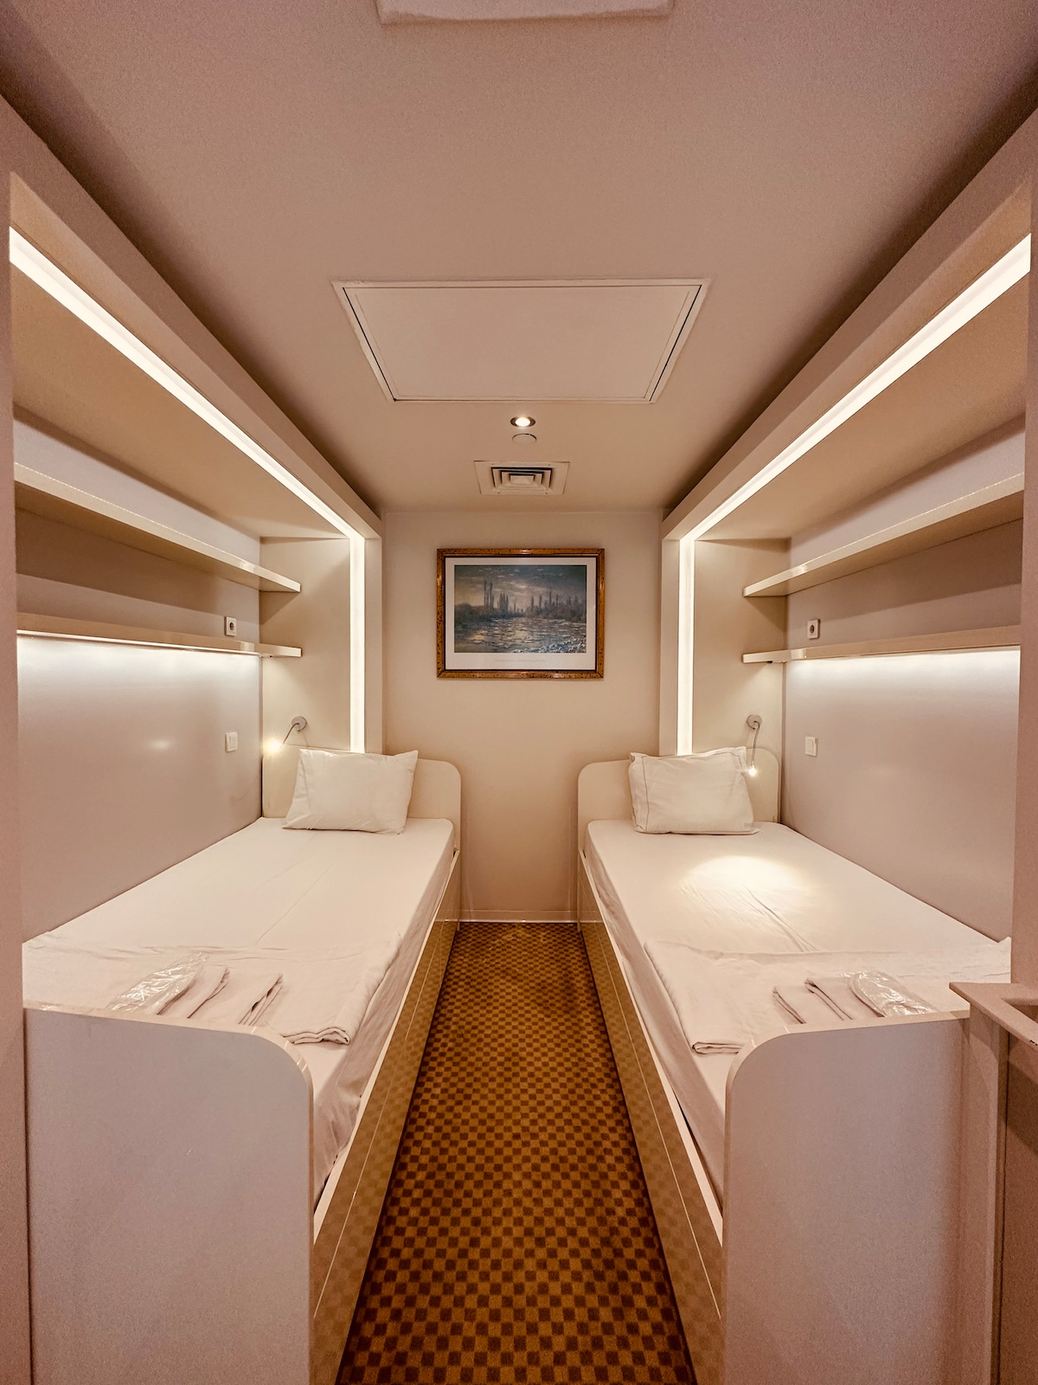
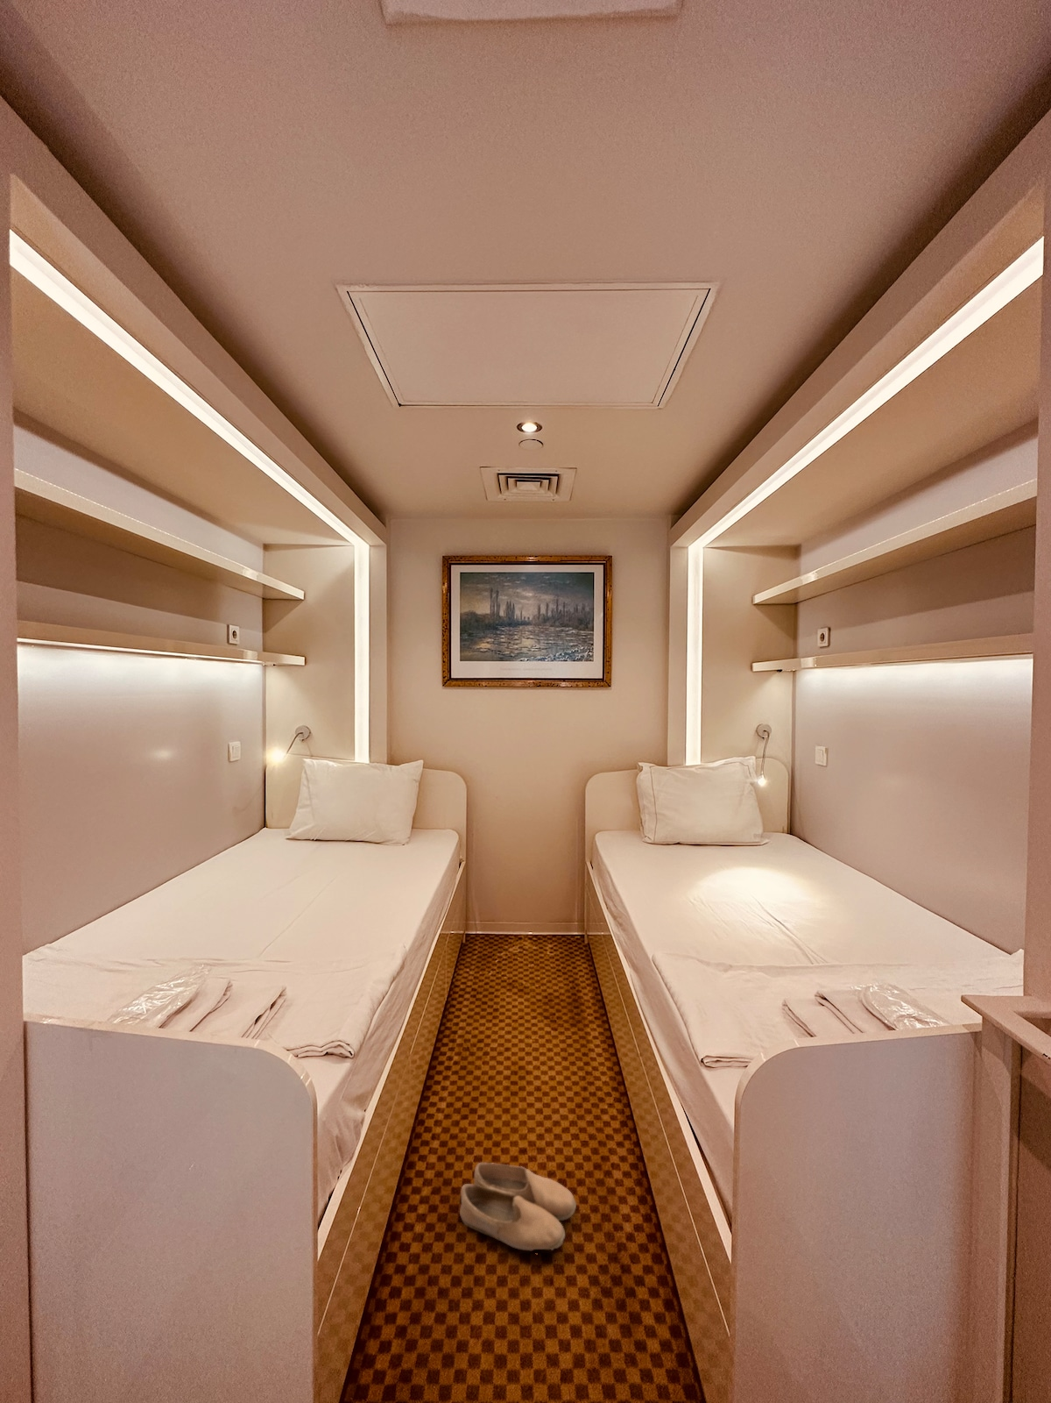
+ shoe (518, 1200)
